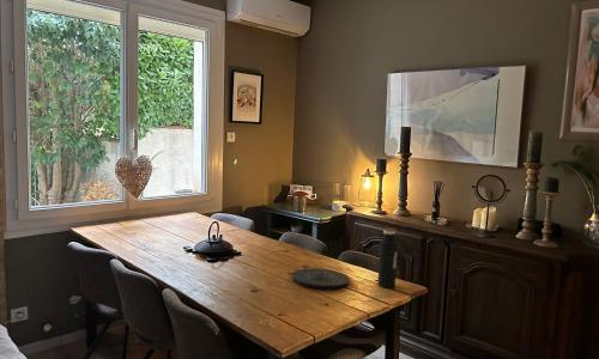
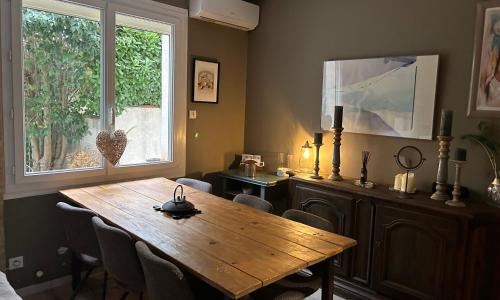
- plate (320, 275)
- water bottle (387, 256)
